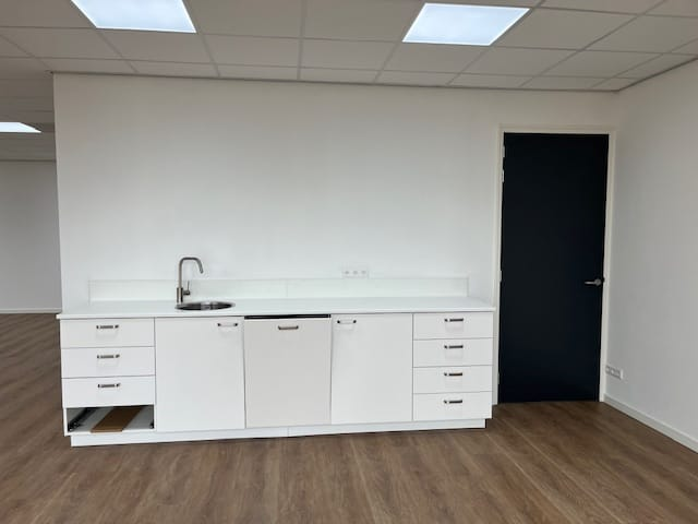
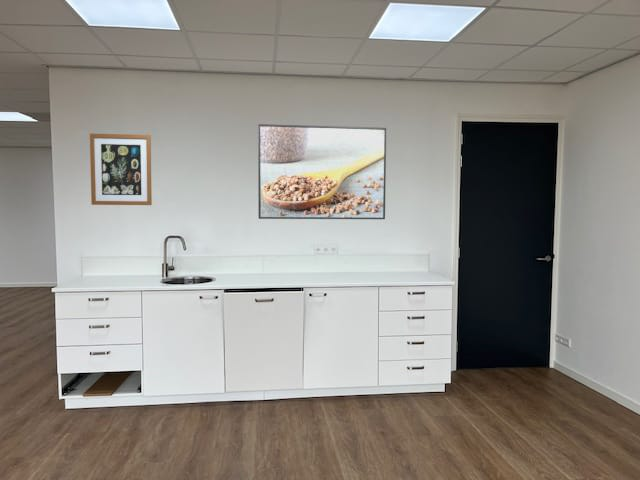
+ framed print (322, 172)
+ wall art (121, 169)
